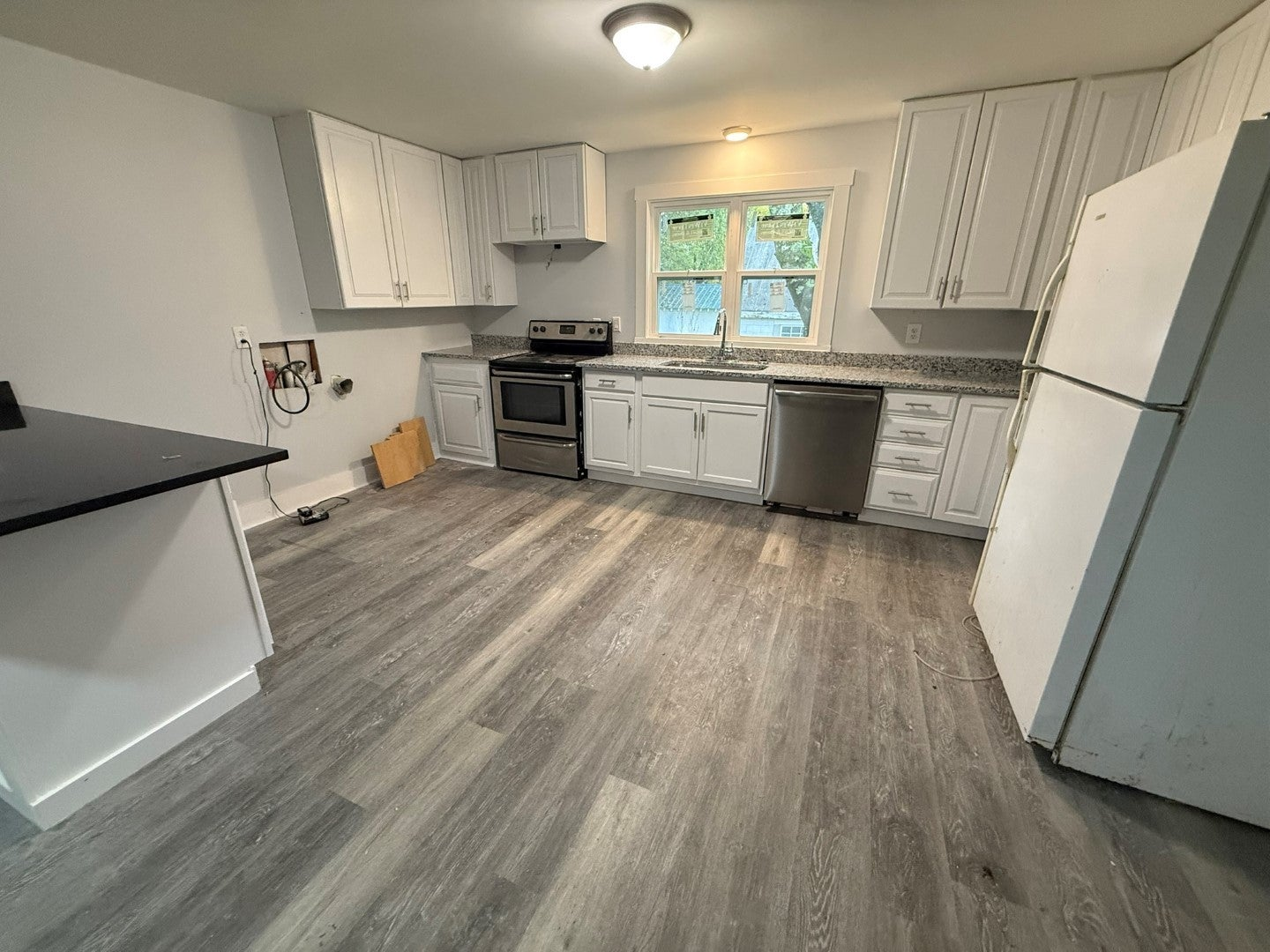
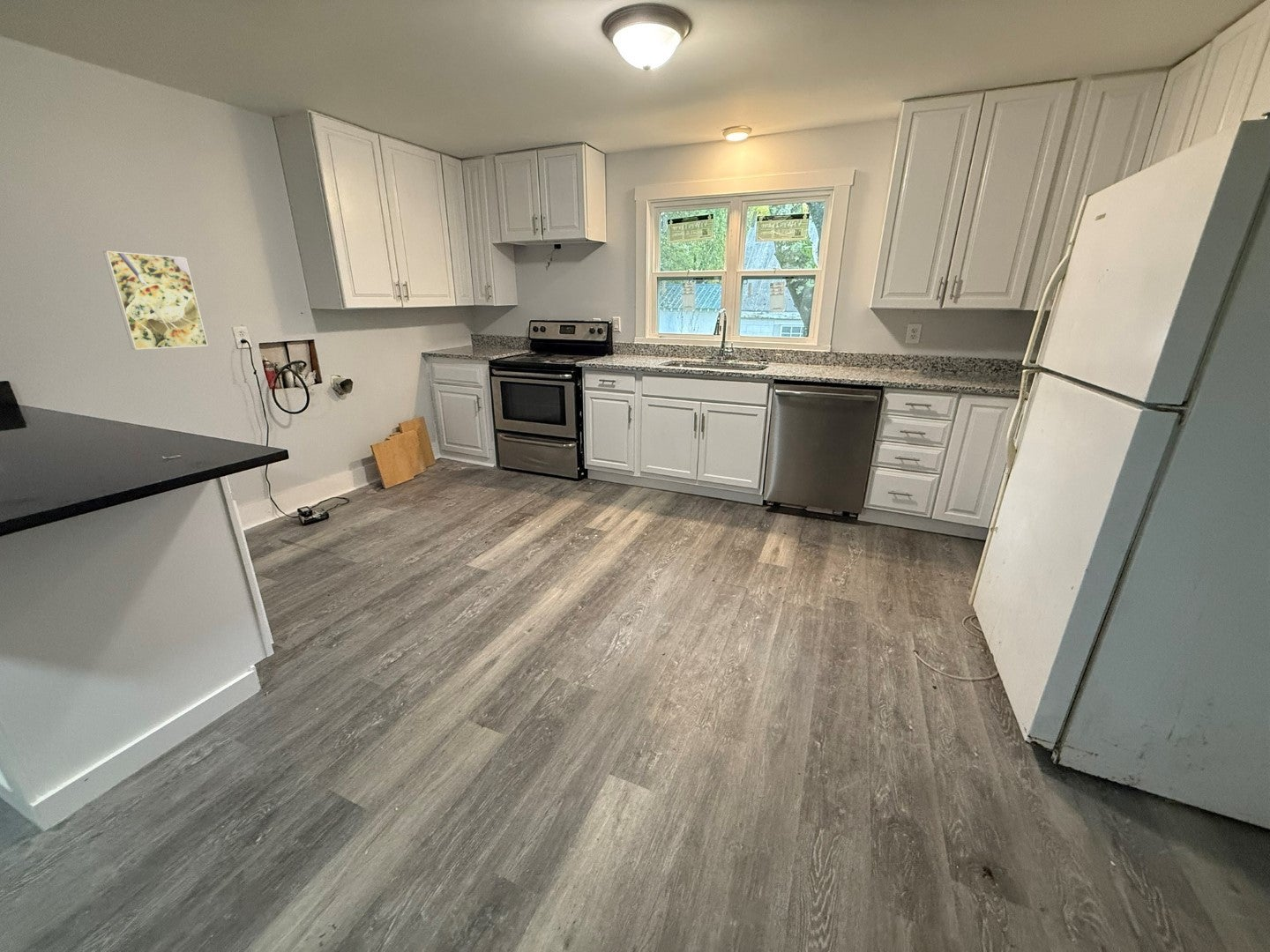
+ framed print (160, 302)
